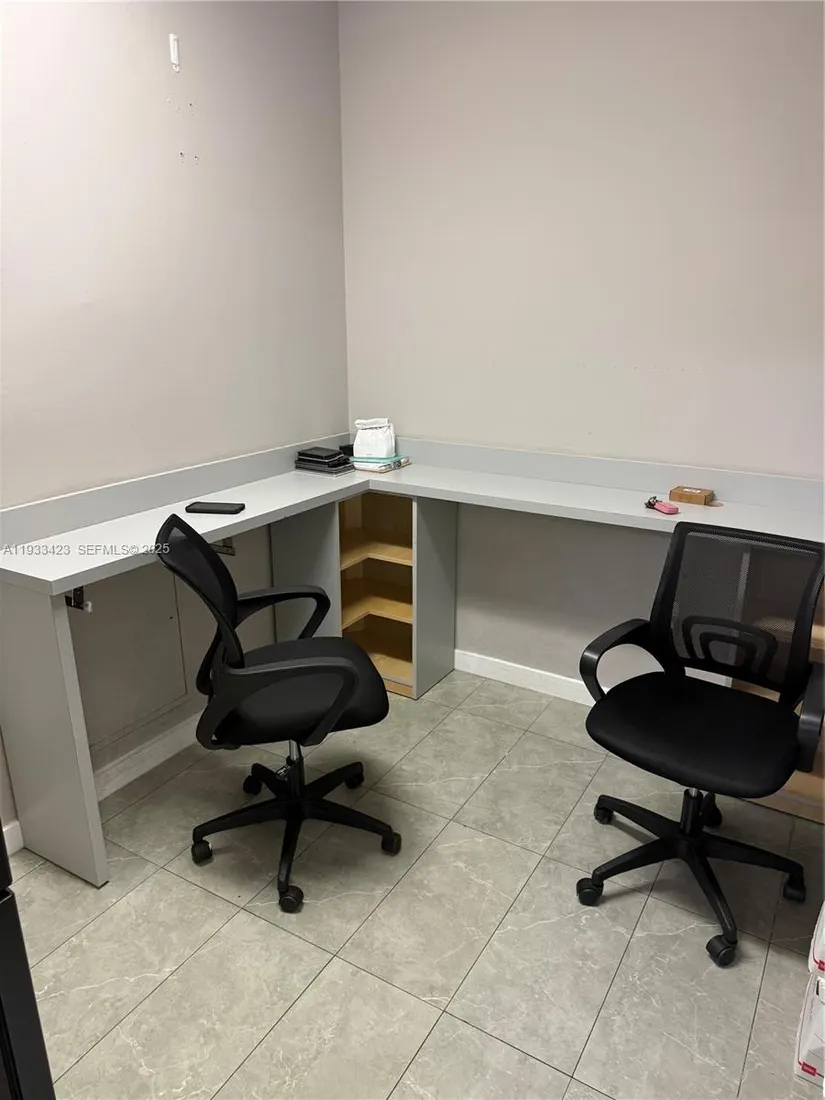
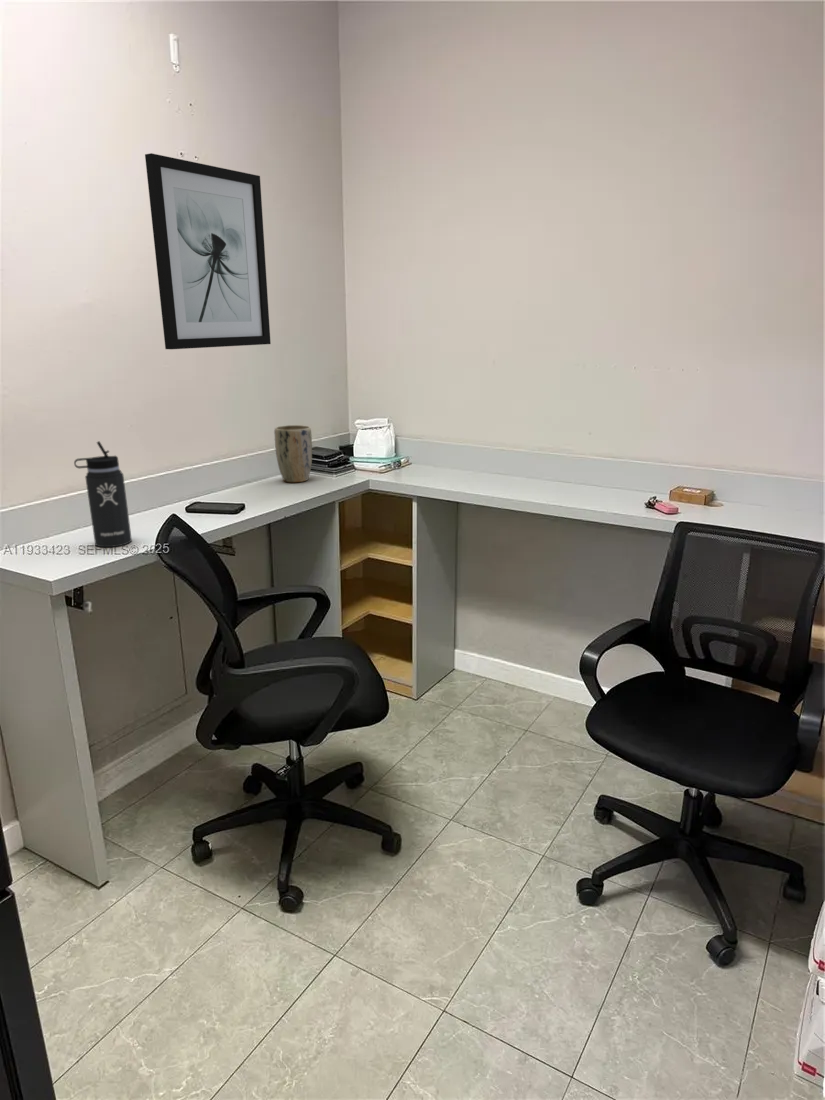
+ plant pot (293, 453)
+ wall art (214, 259)
+ thermos bottle (102, 493)
